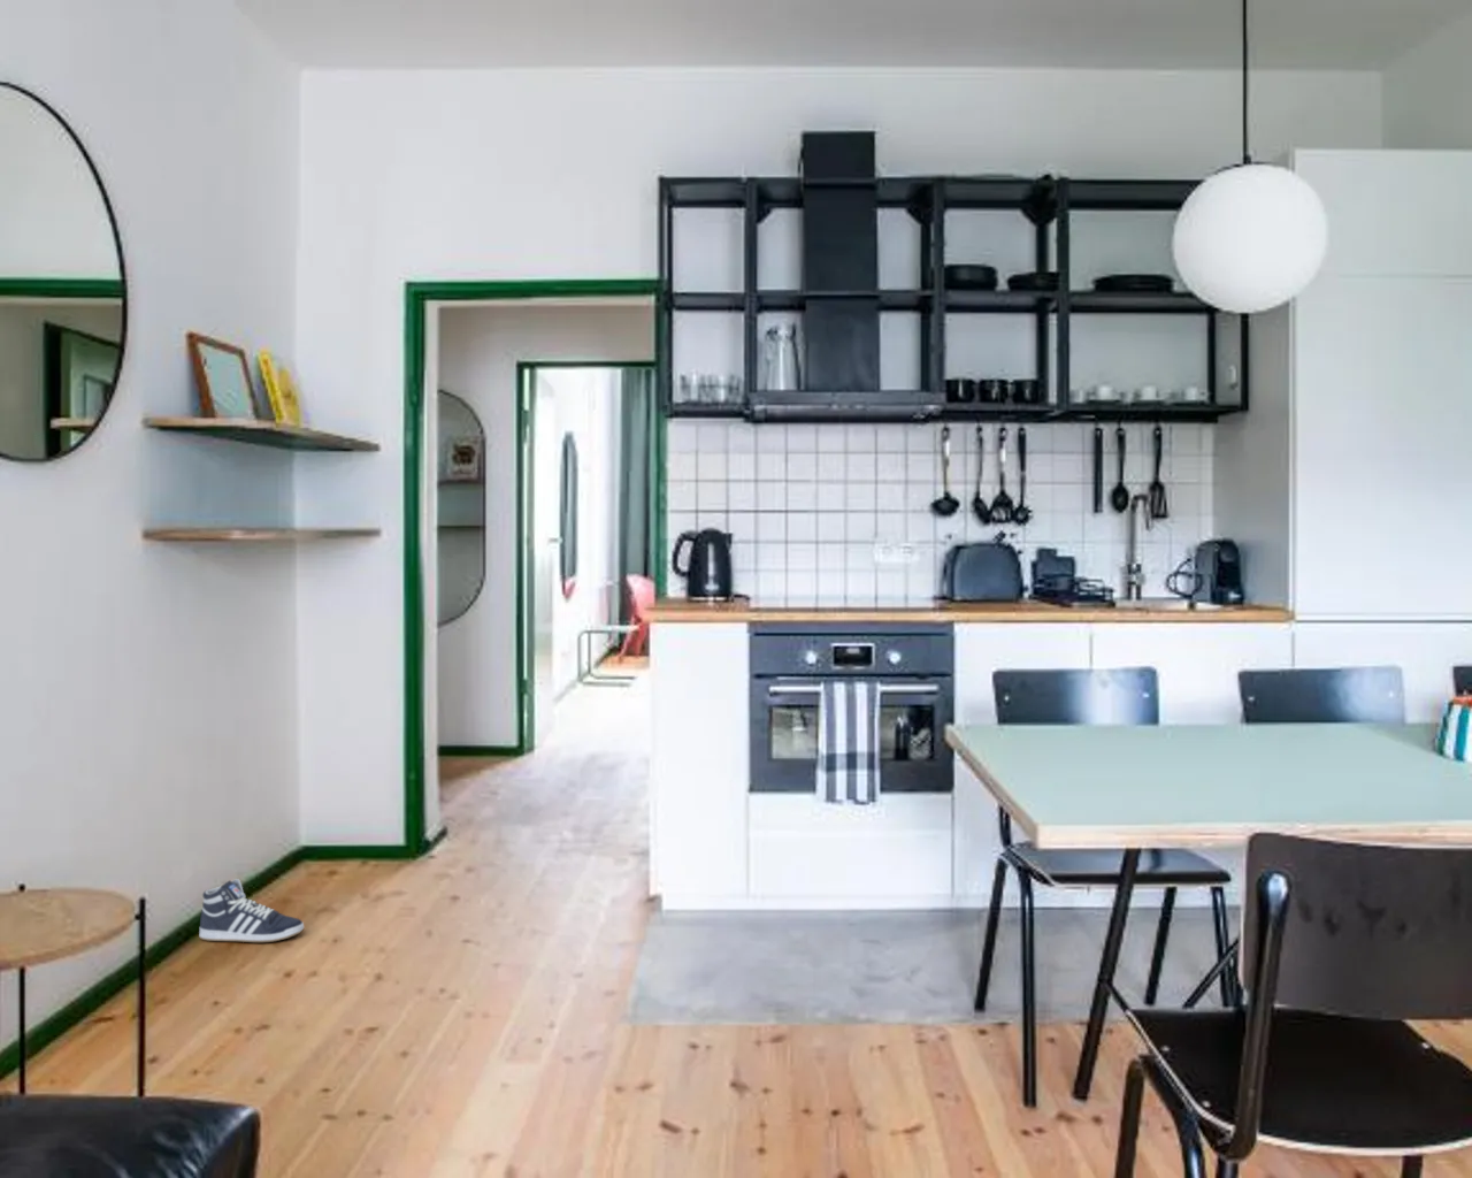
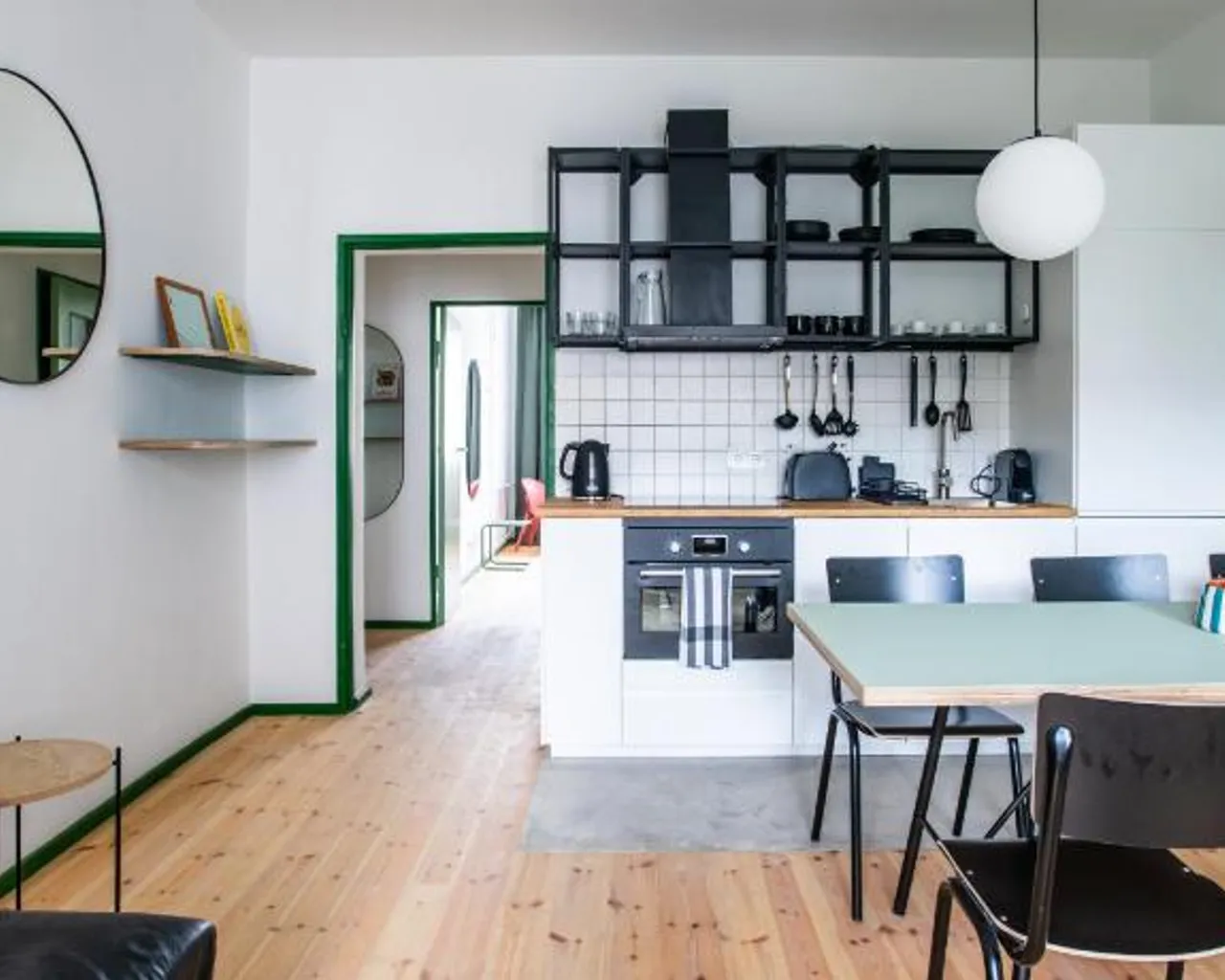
- sneaker (251, 909)
